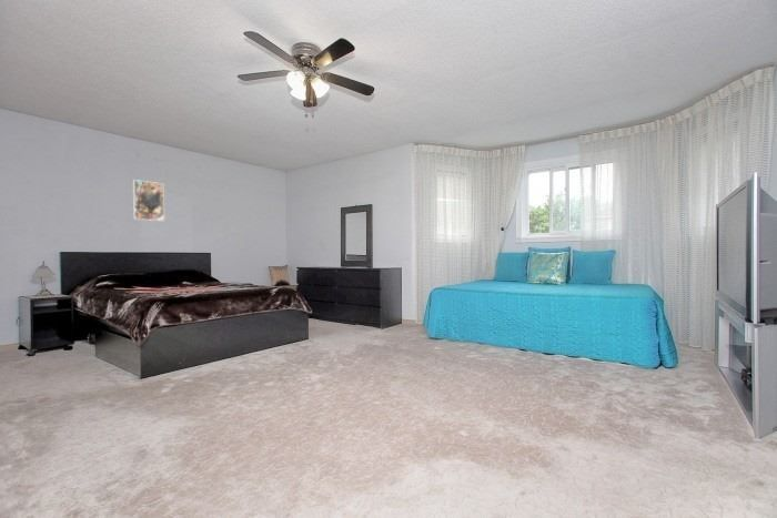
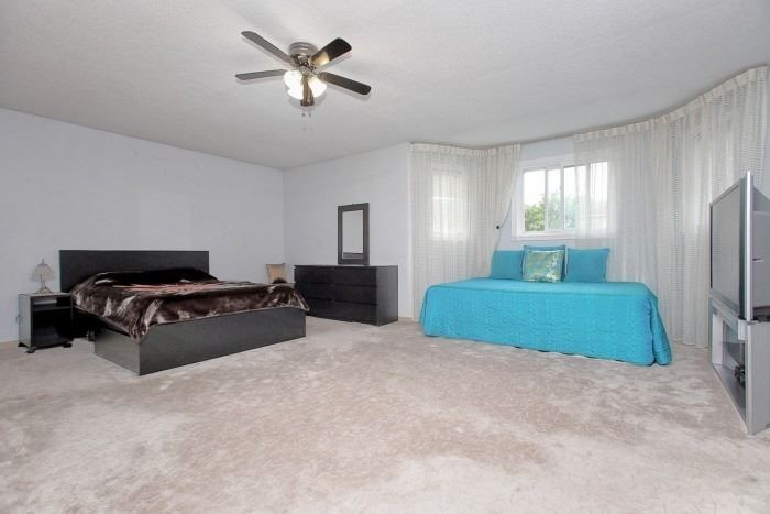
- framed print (149, 201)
